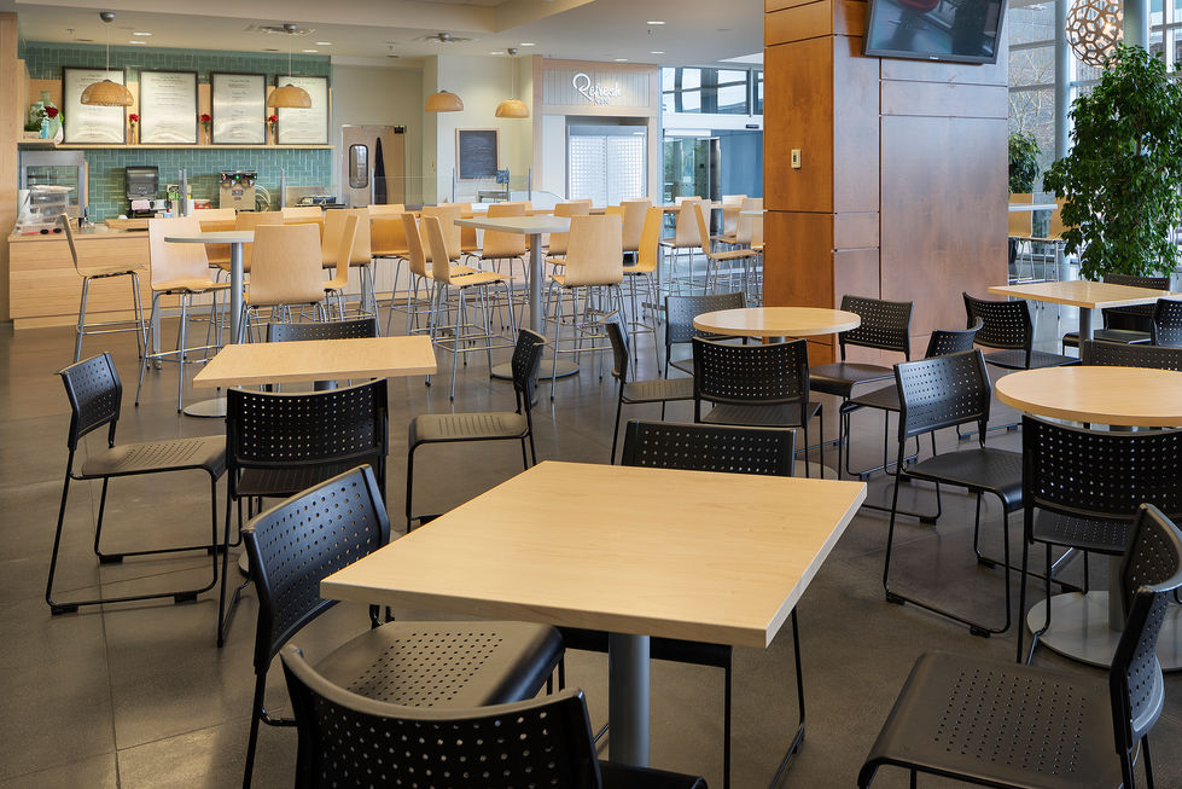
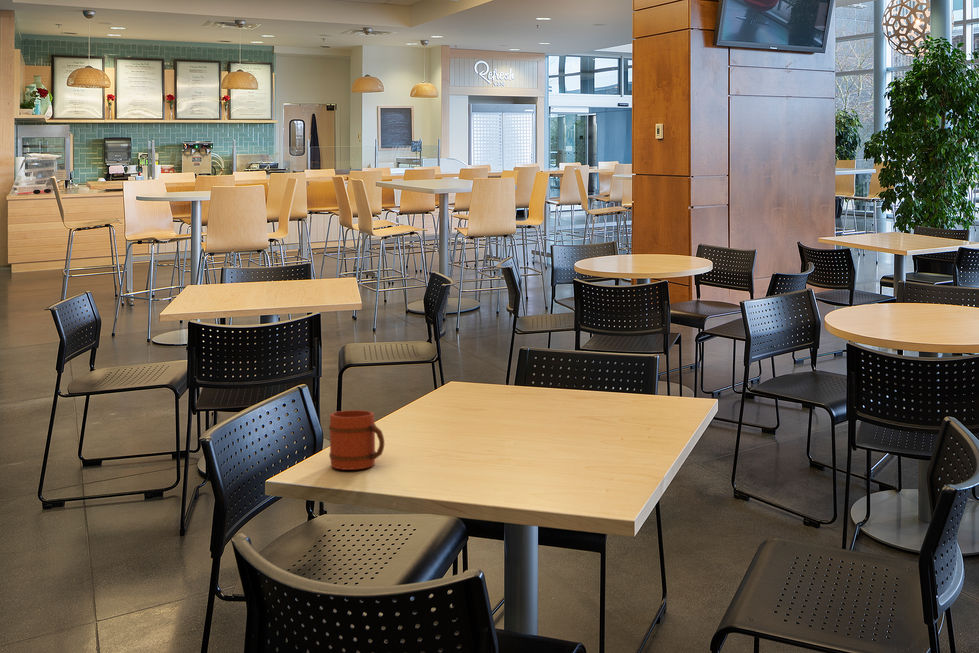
+ mug (358, 439)
